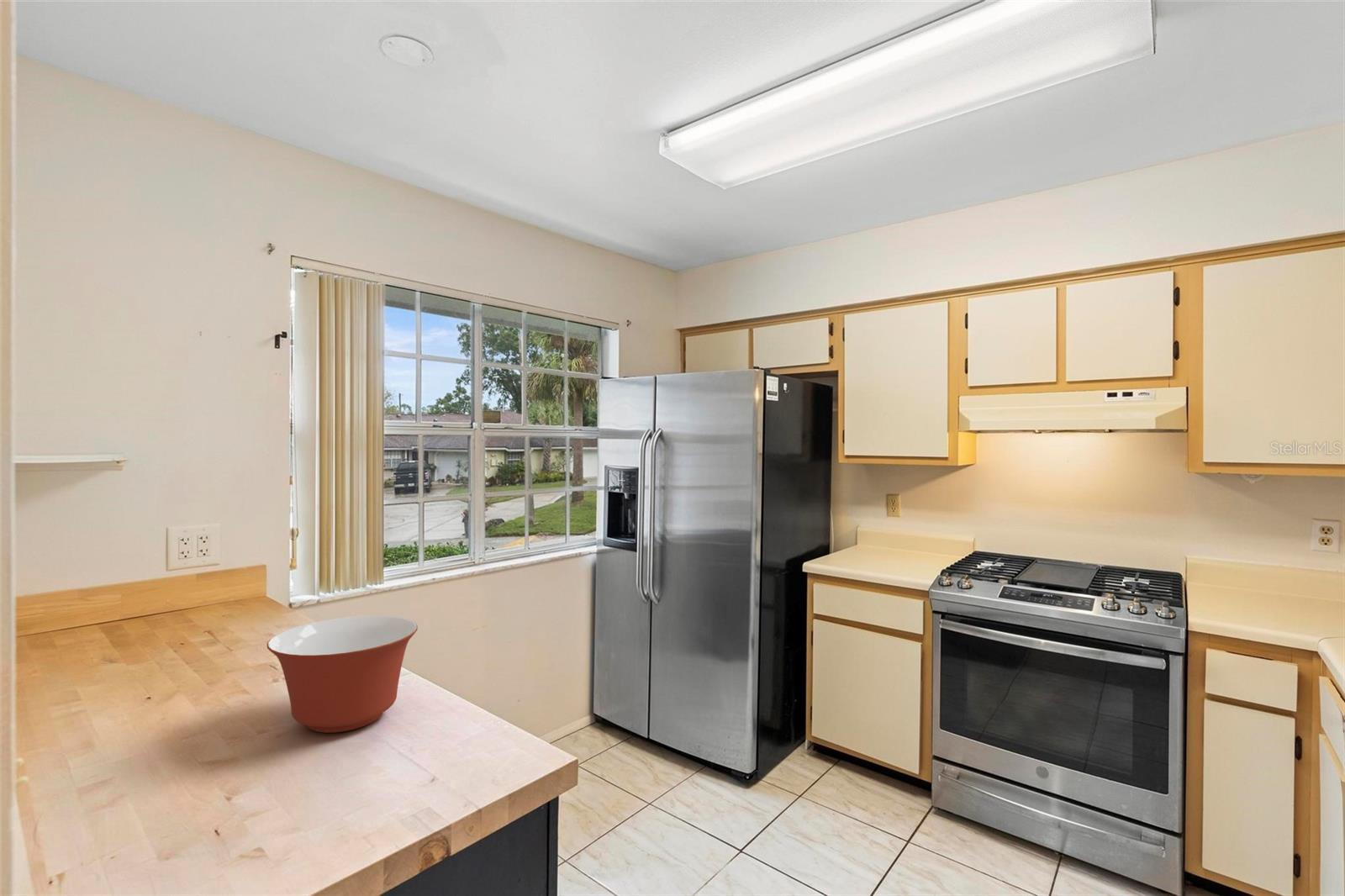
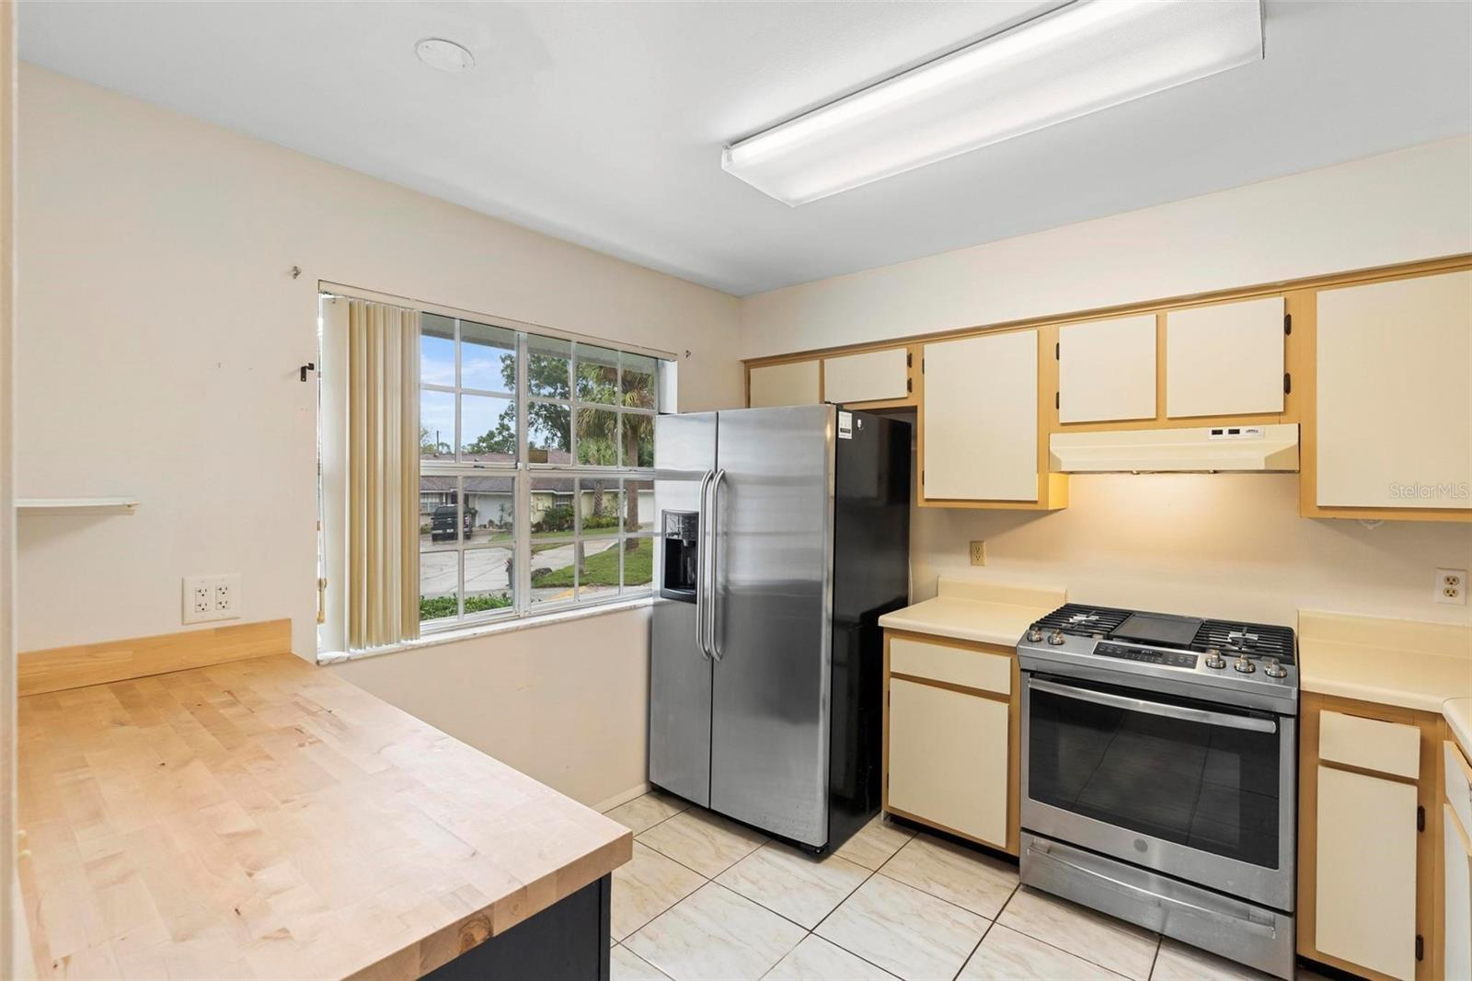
- mixing bowl (345, 675)
